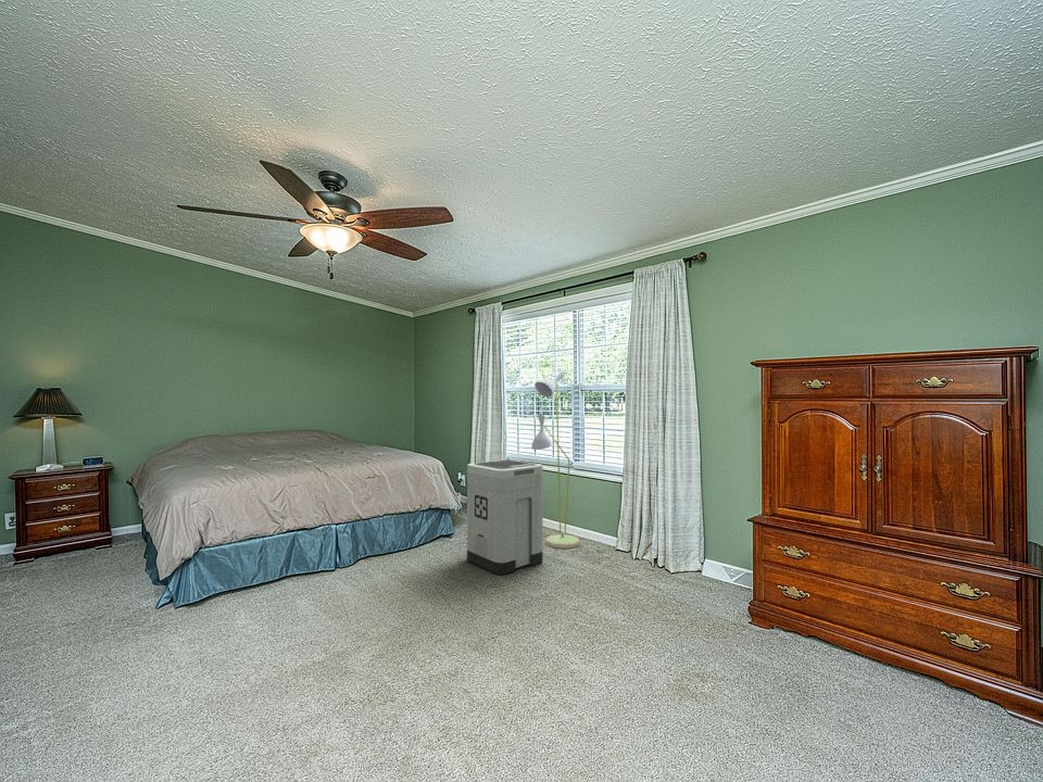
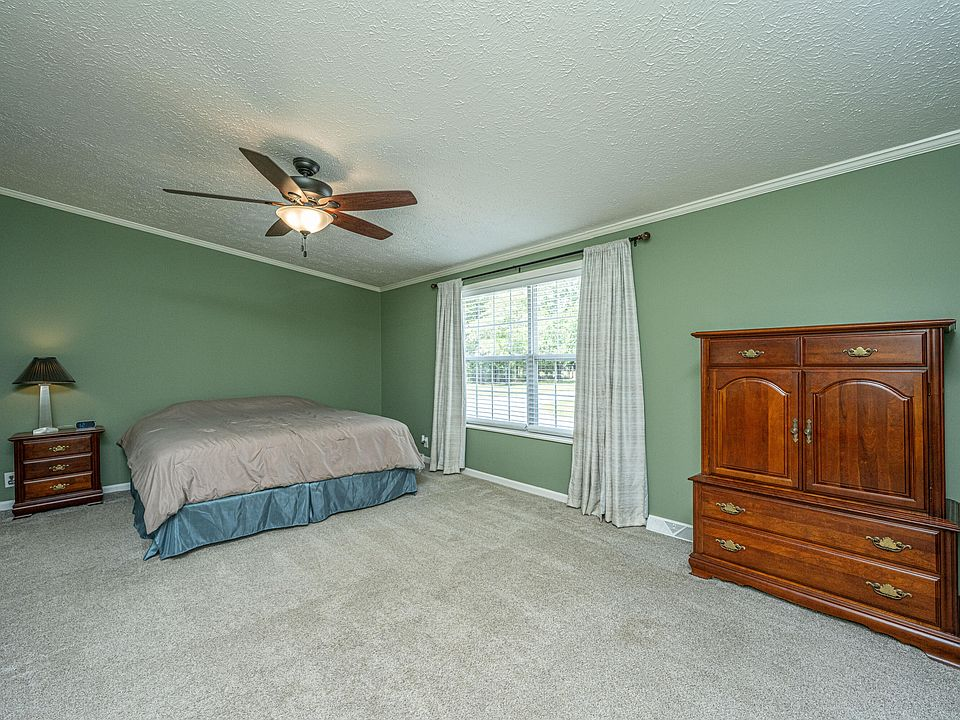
- trash can (504, 512)
- floor lamp (557, 457)
